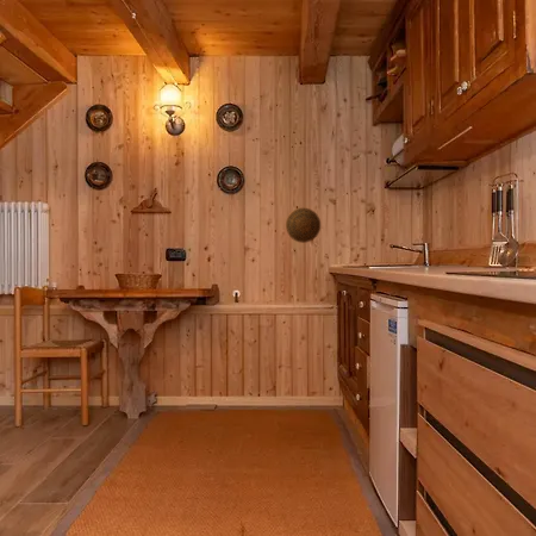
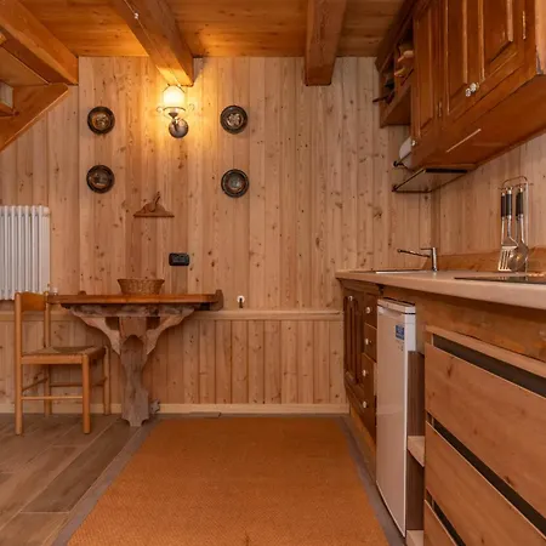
- decorative plate (303, 224)
